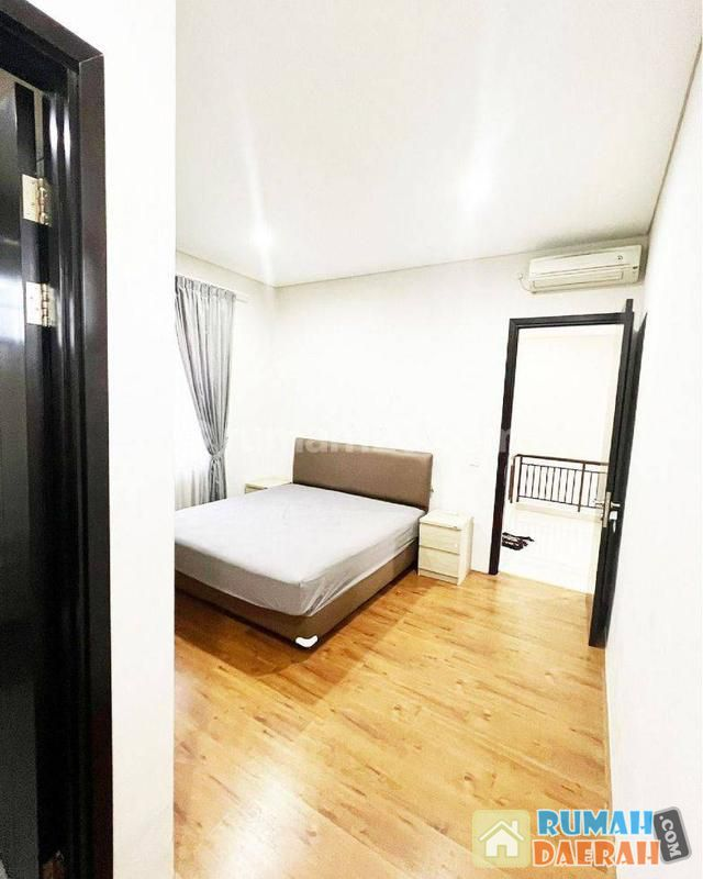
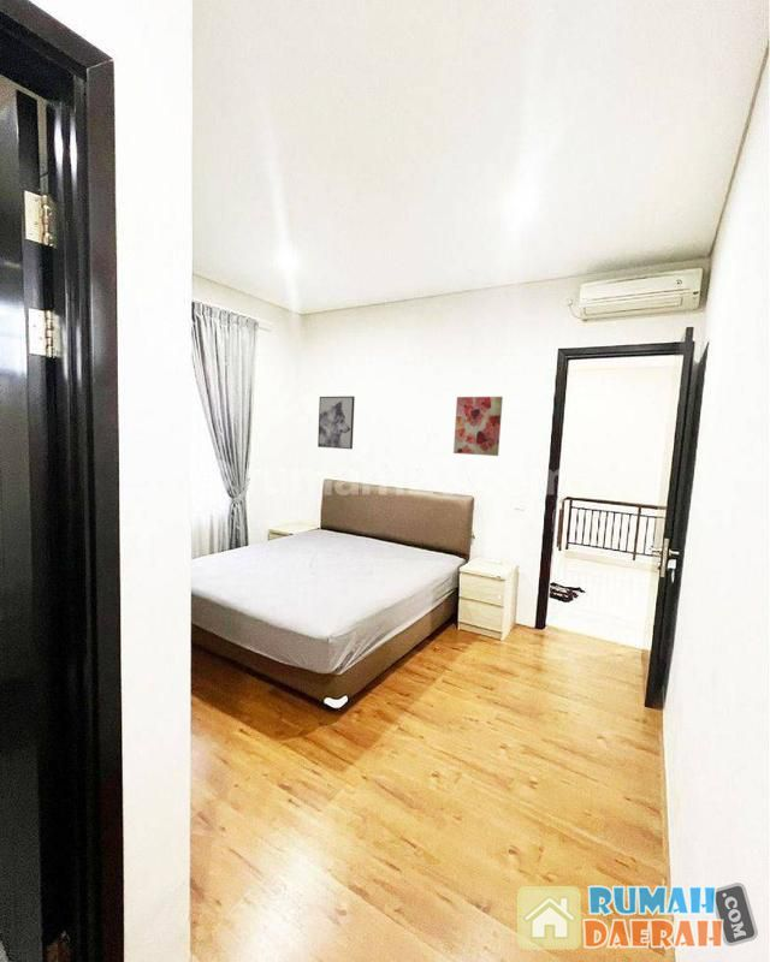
+ wall art (476, 426)
+ wall art (336, 422)
